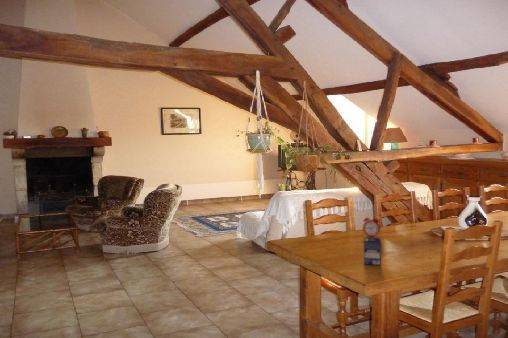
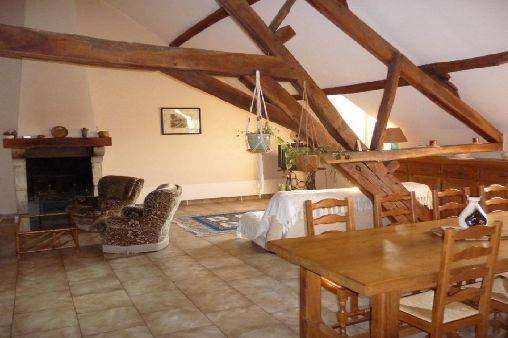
- small box (372, 250)
- alarm clock (371, 225)
